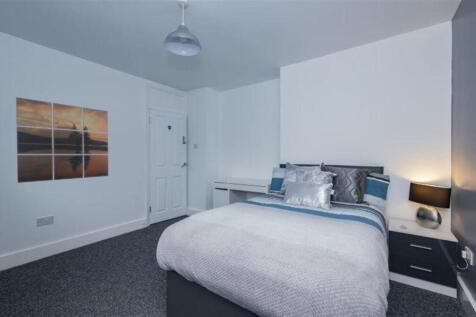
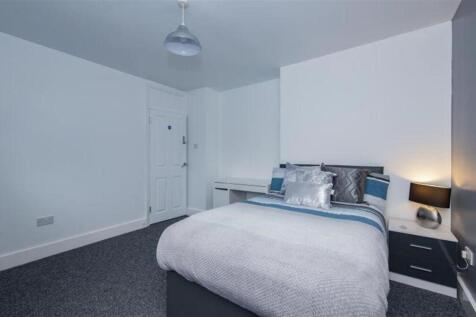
- wall art (68, 142)
